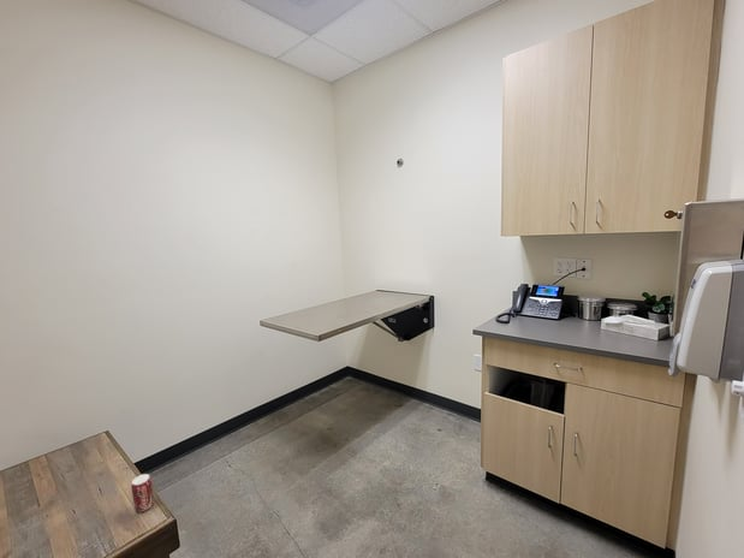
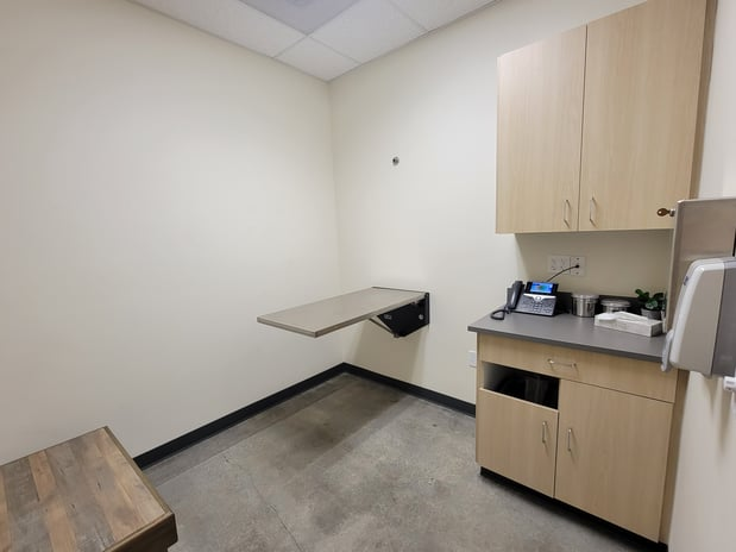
- beverage can (142, 492)
